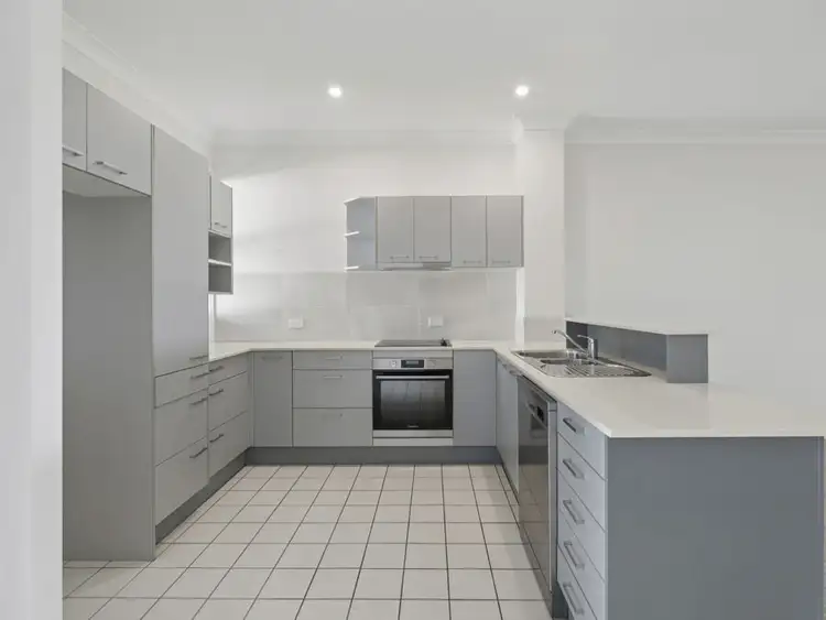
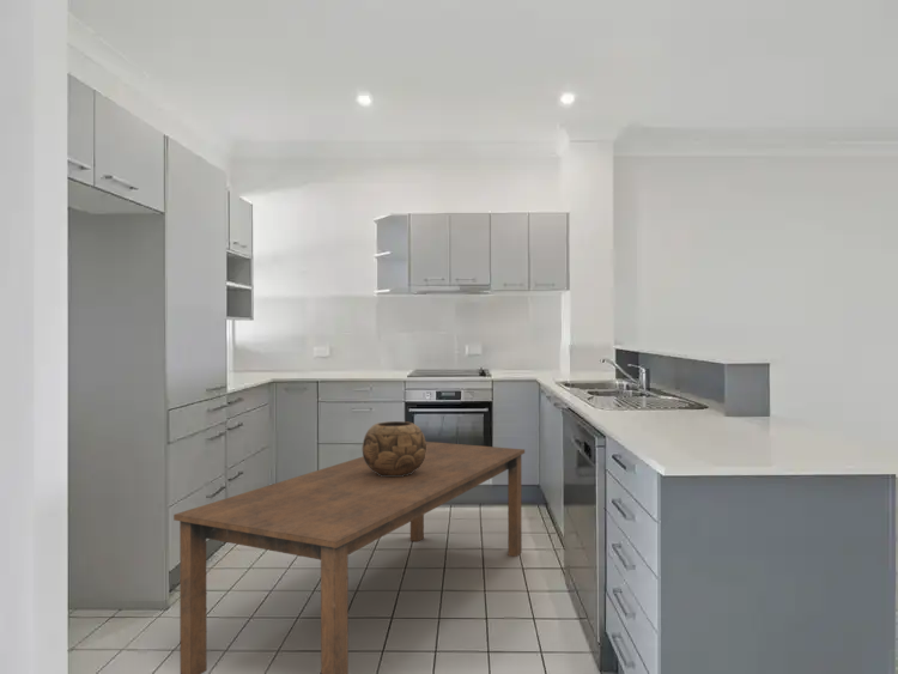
+ decorative bowl (394, 448)
+ dining table (386, 534)
